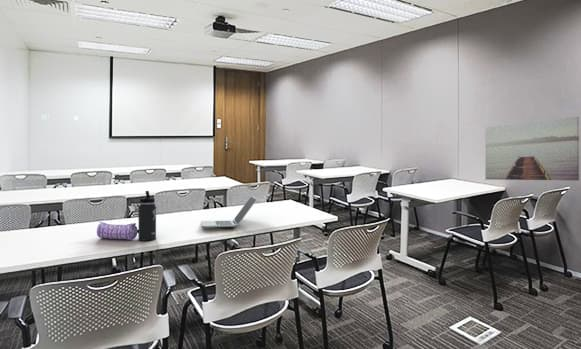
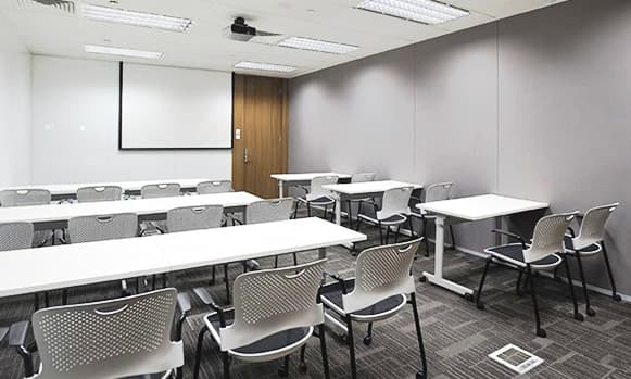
- wall art (527, 151)
- pencil case (117, 230)
- thermos bottle (146, 215)
- laptop (235, 217)
